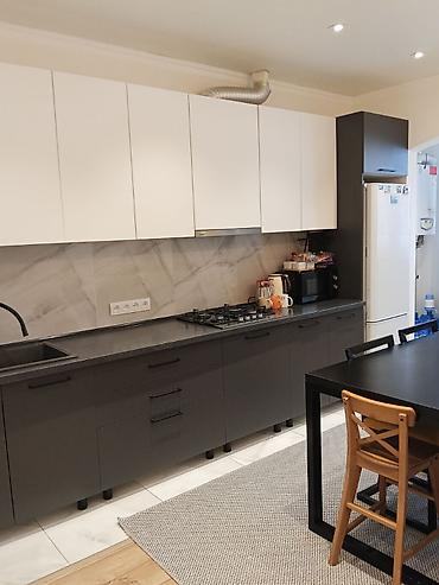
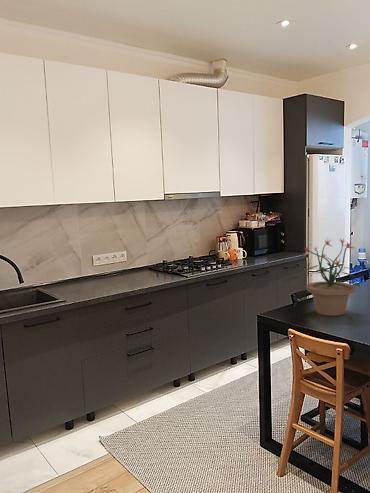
+ potted plant (331, 275)
